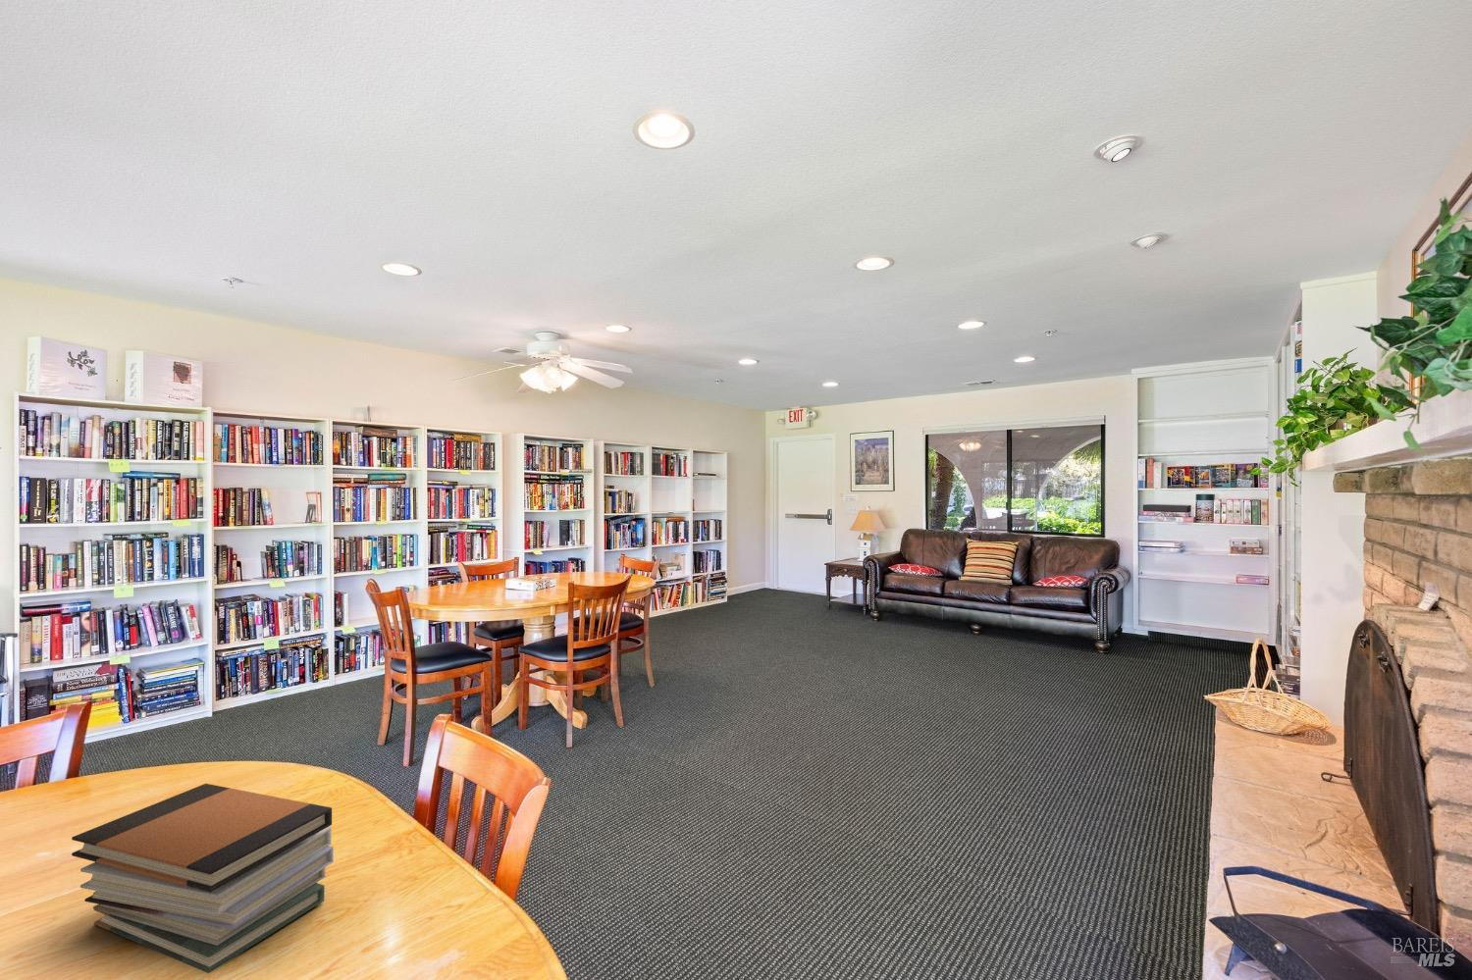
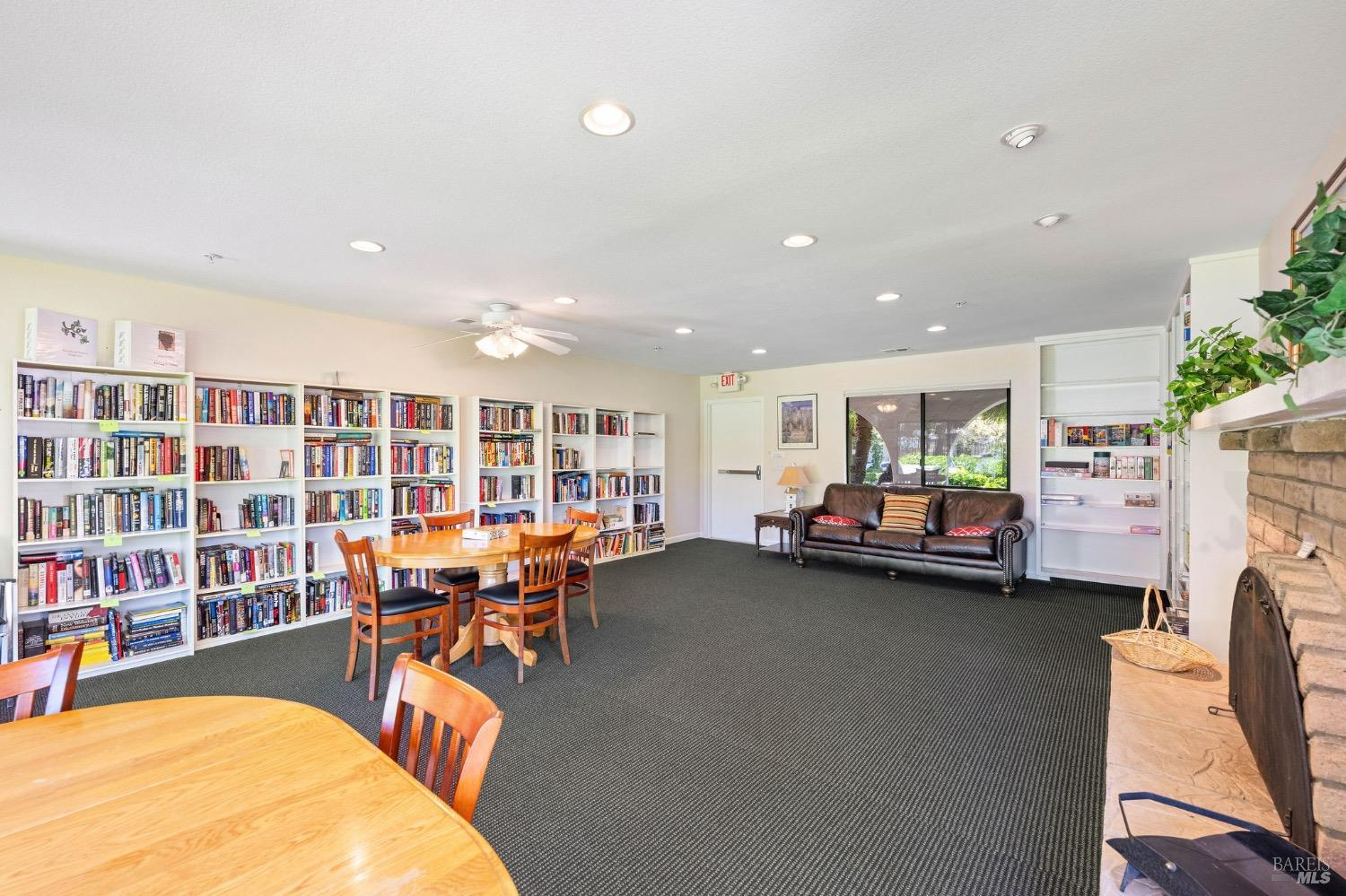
- book stack (211, 867)
